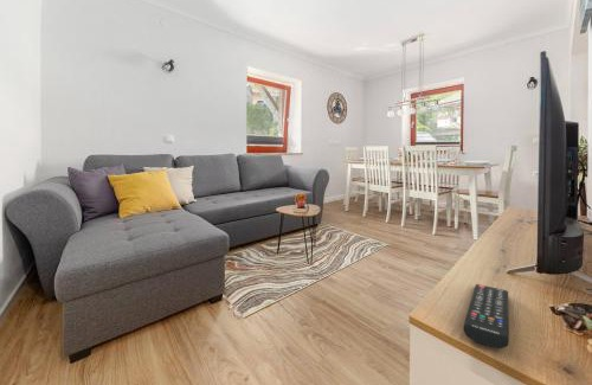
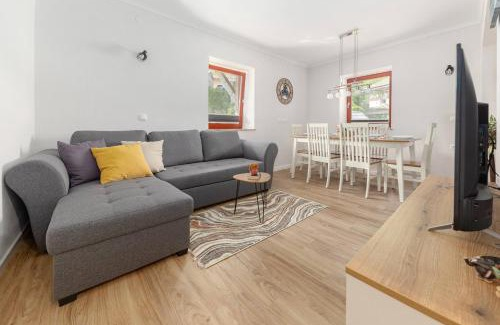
- remote control (488, 309)
